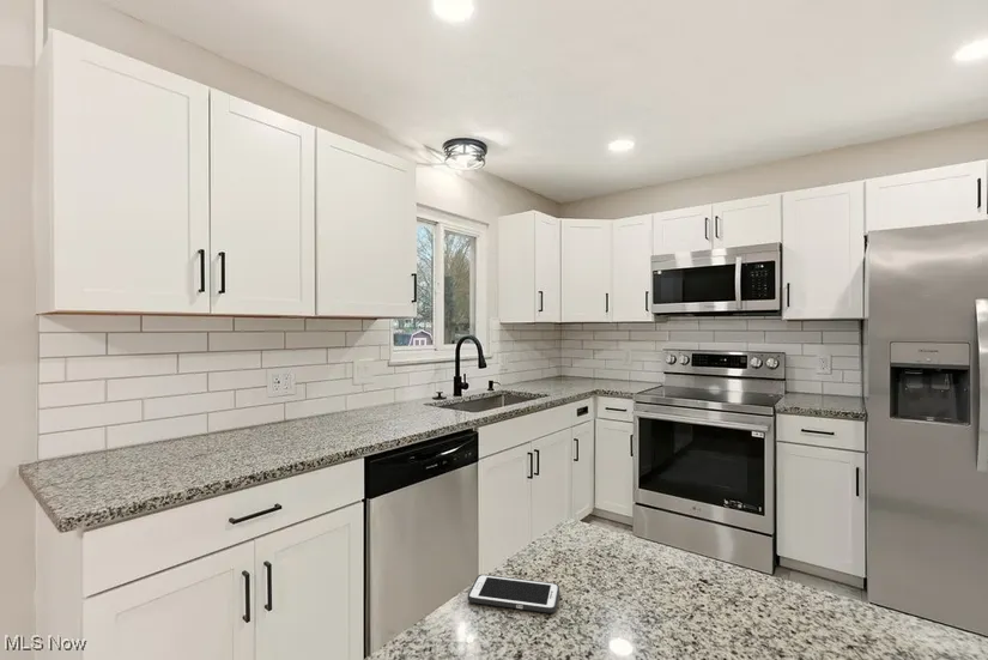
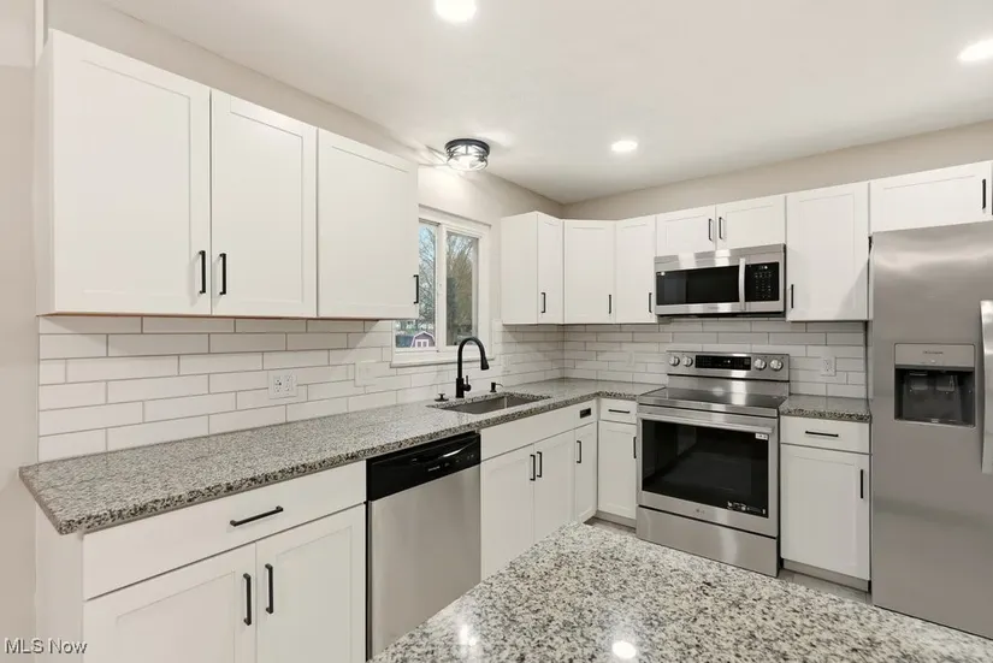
- cell phone (514, 592)
